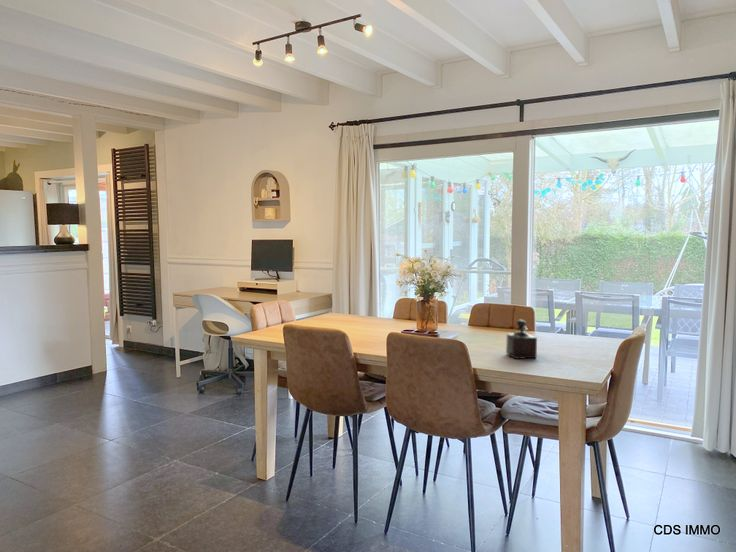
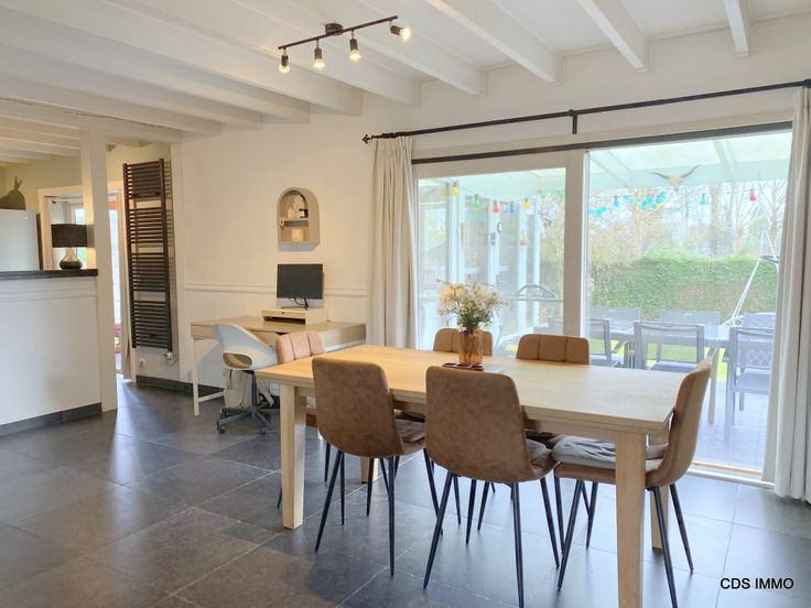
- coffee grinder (523, 337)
